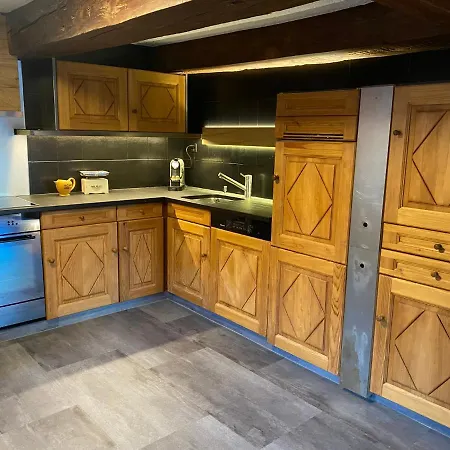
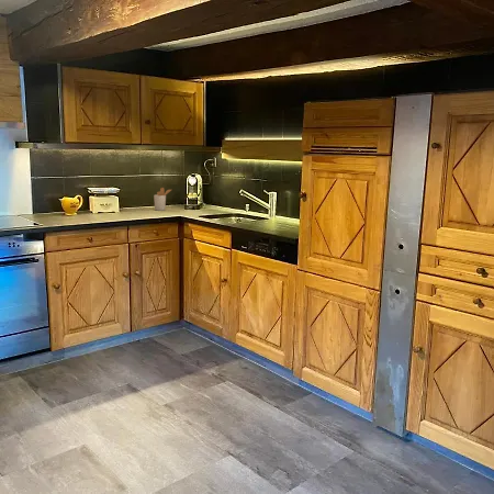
+ utensil holder (162, 199)
